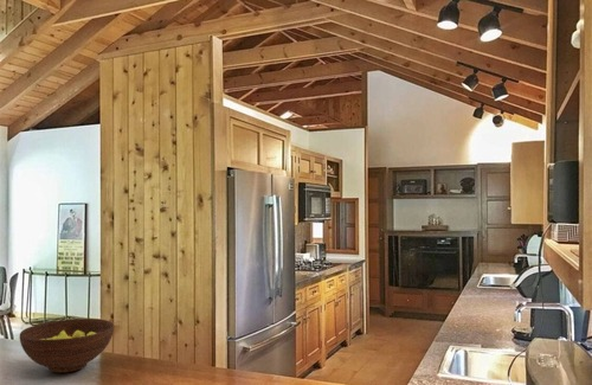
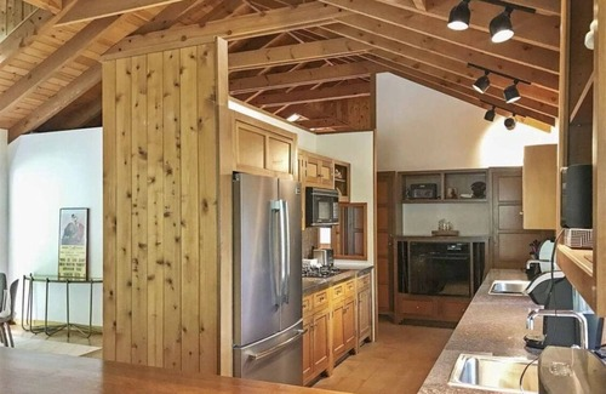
- fruit bowl (67, 347)
